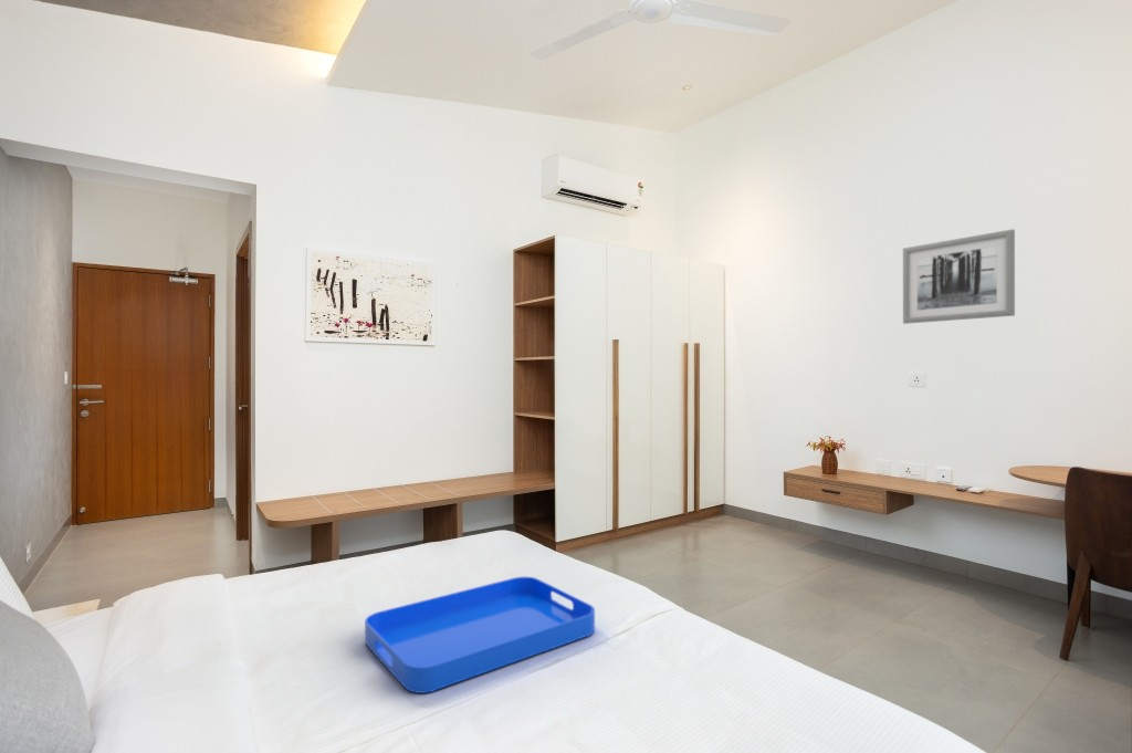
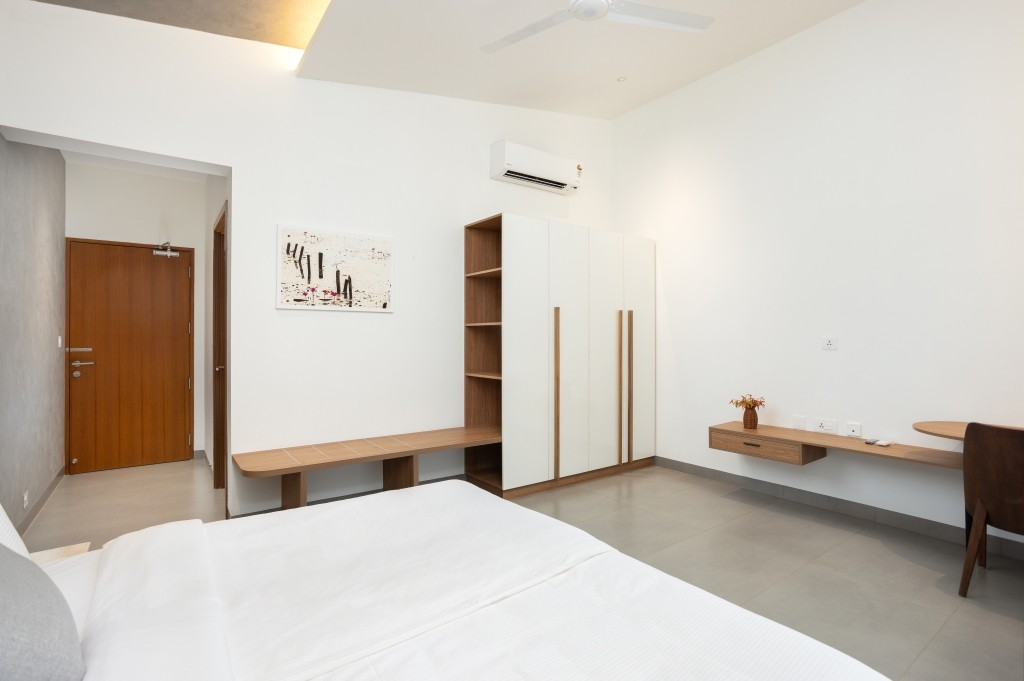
- serving tray (482, 624)
- wall art (954, 280)
